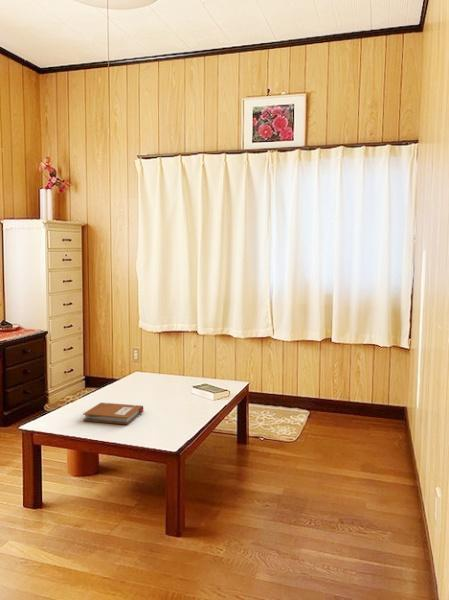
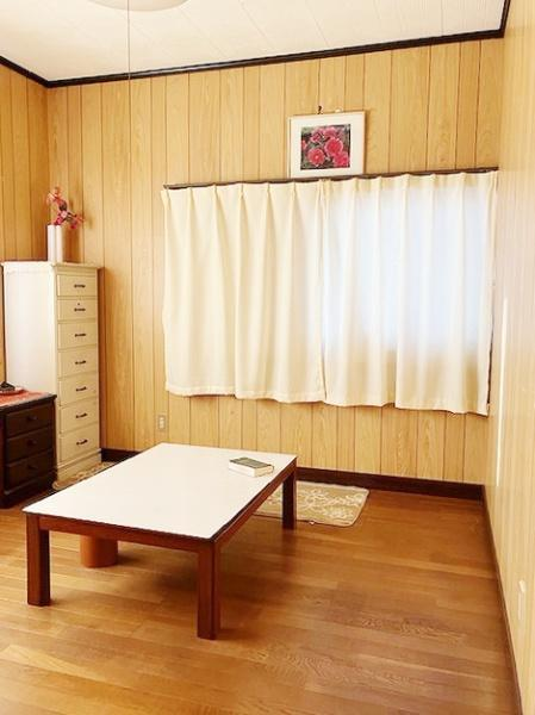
- notebook (115, 412)
